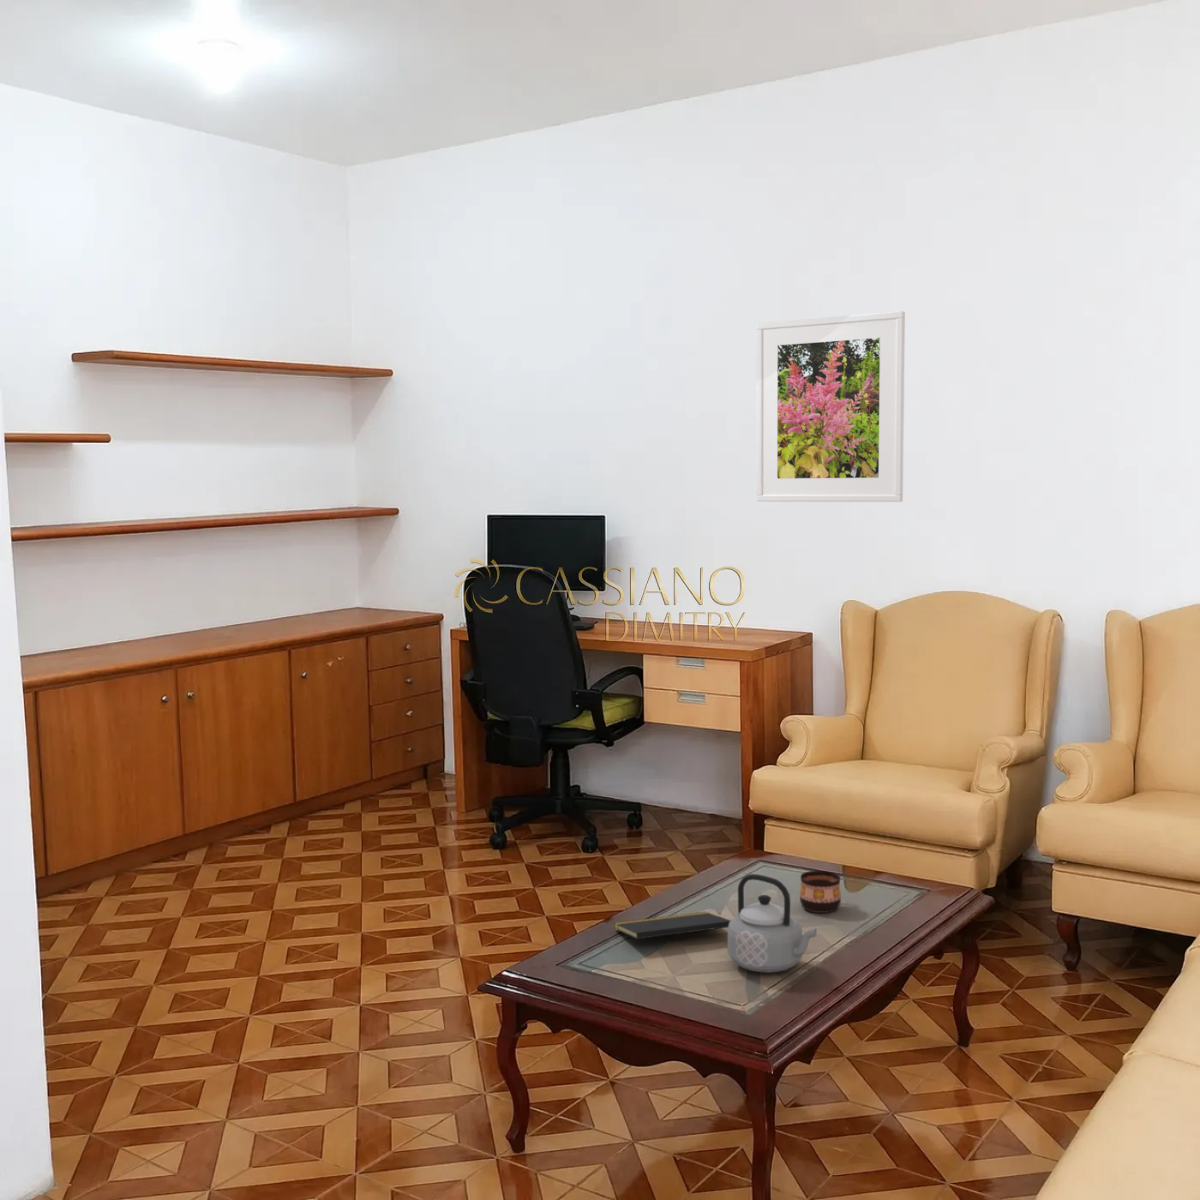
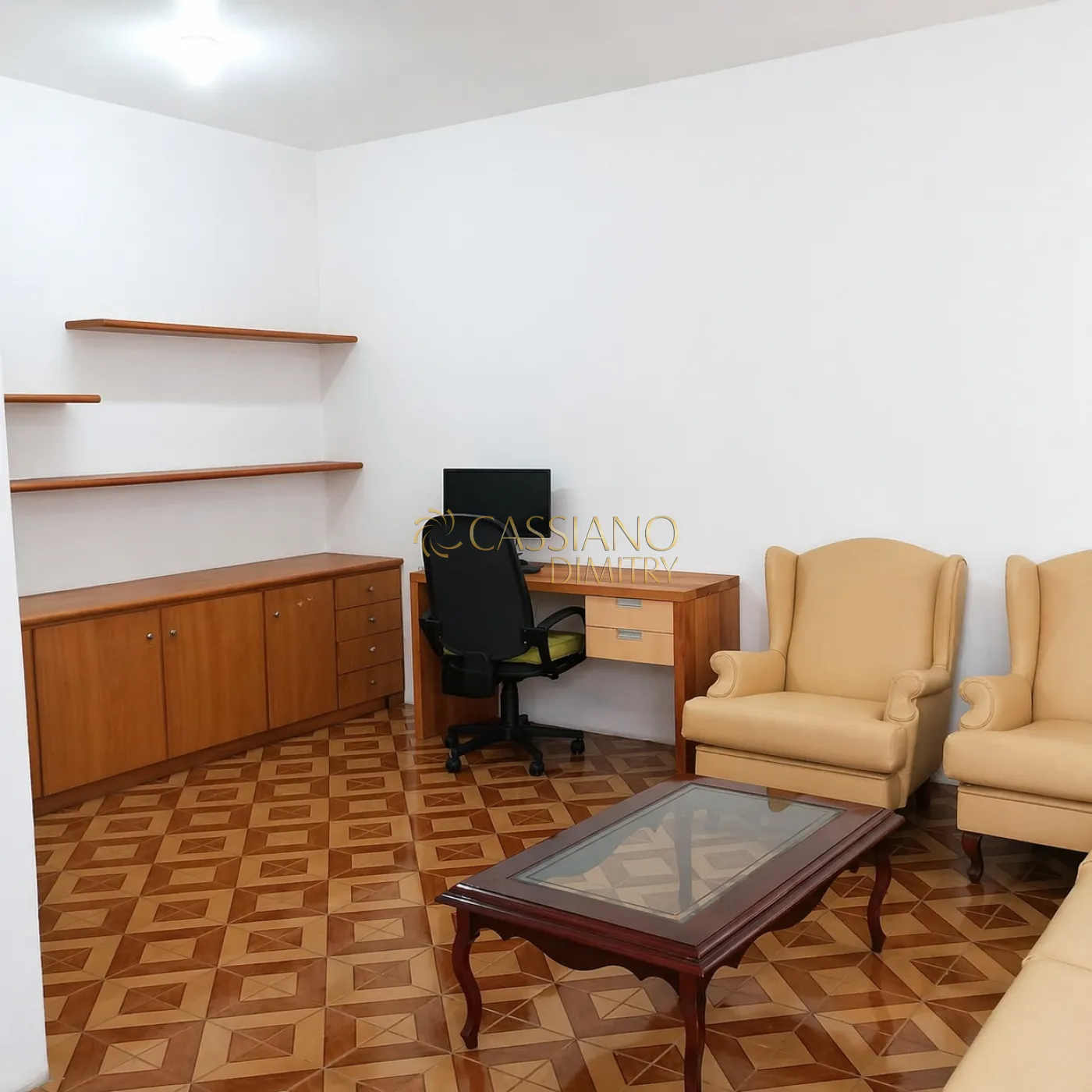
- teapot (774, 922)
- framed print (827, 410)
- notepad (673, 925)
- cup (822, 891)
